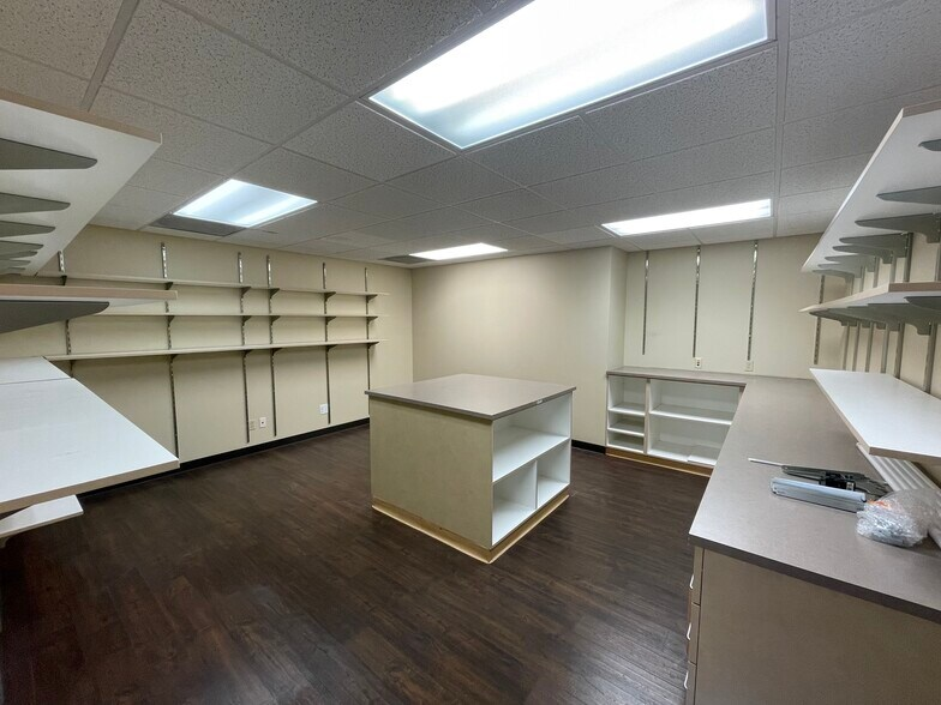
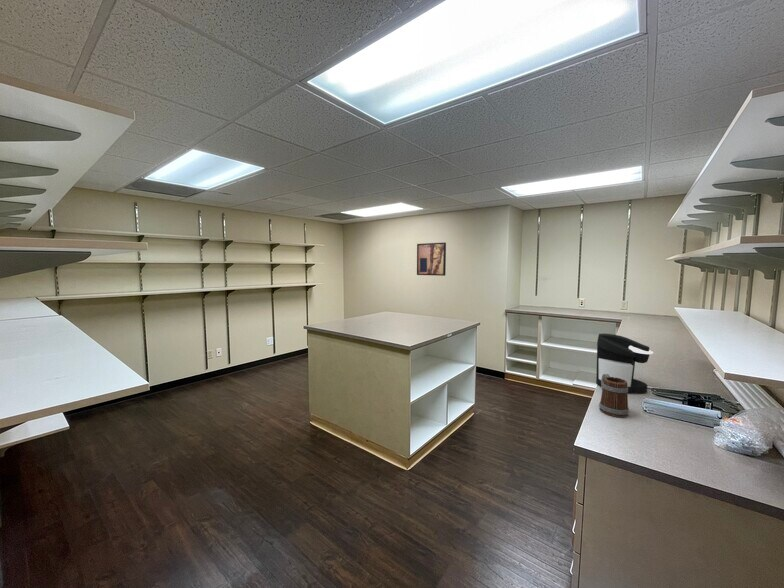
+ coffee maker (623, 361)
+ mug (611, 393)
+ wall art (430, 259)
